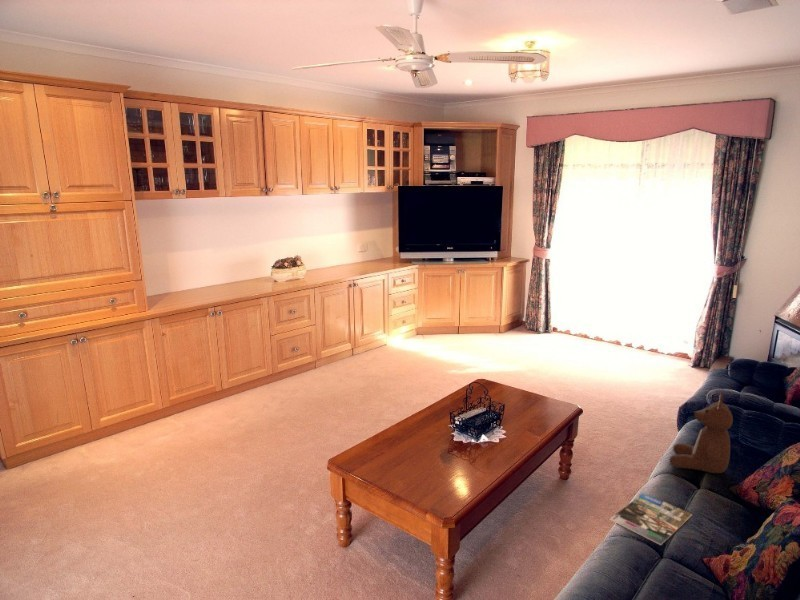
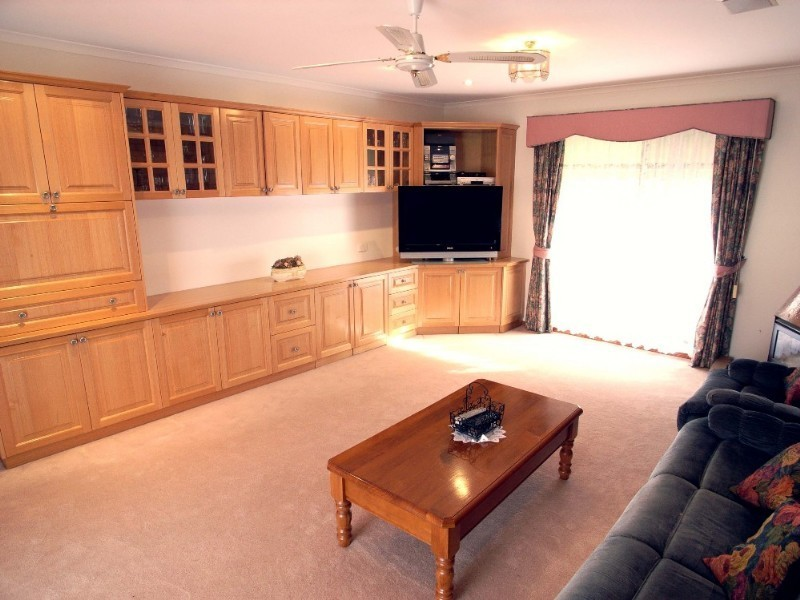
- teddy bear (702, 431)
- magazine (651, 516)
